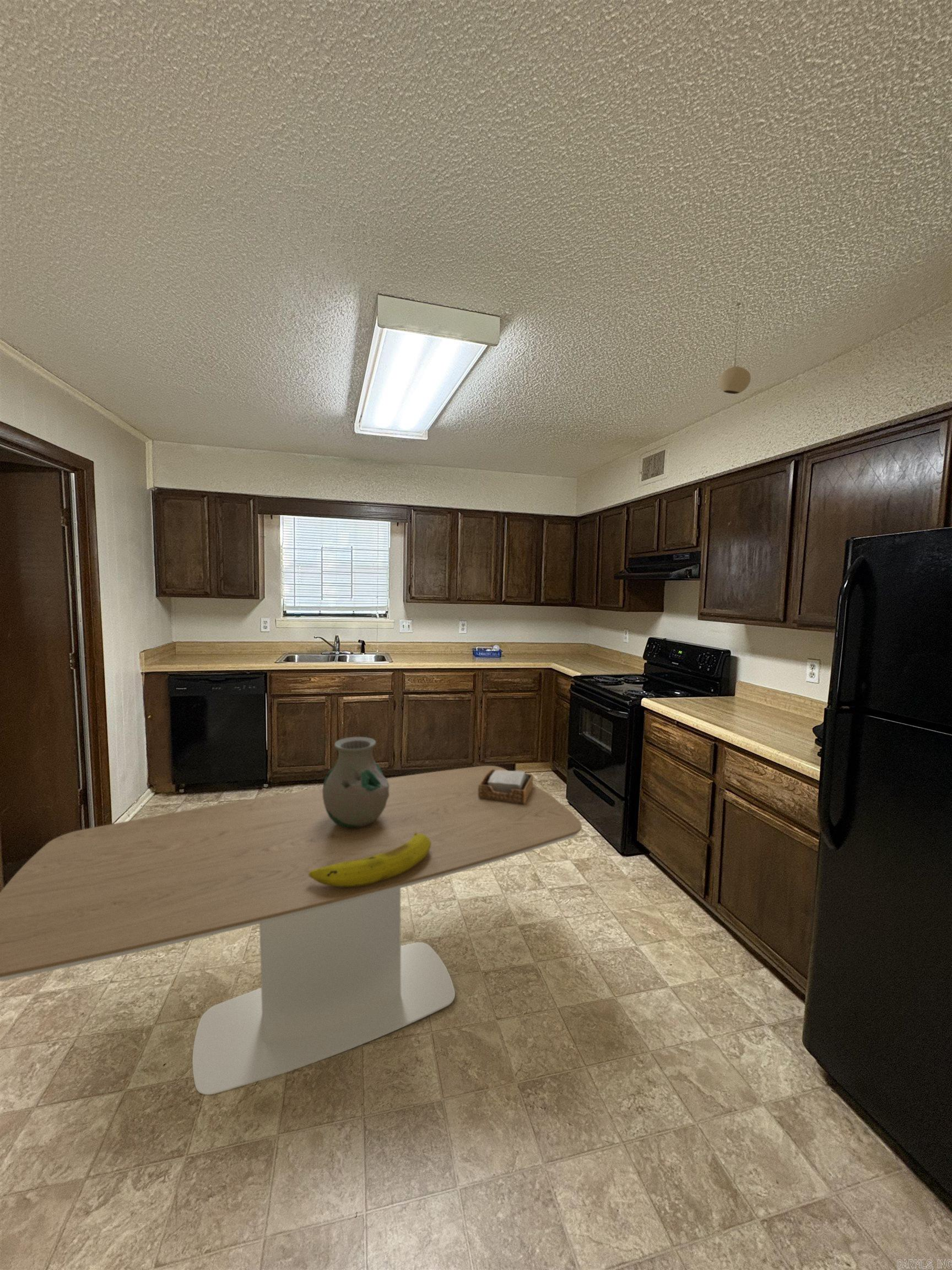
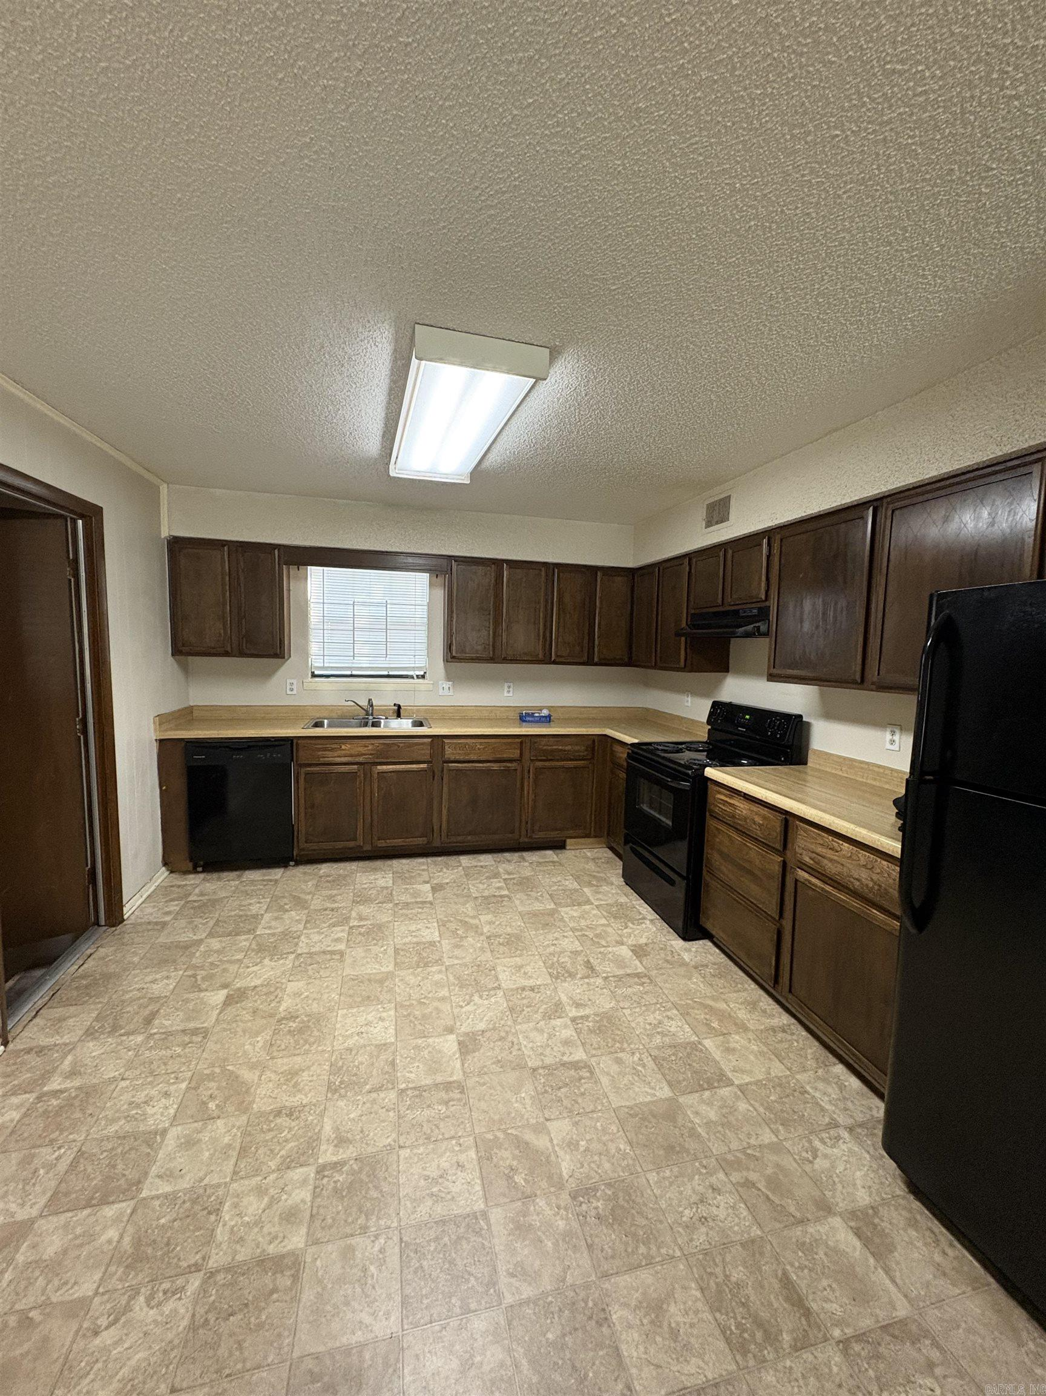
- fruit (375, 857)
- vase (356, 781)
- dining table (331, 920)
- napkin holder (506, 783)
- pendant light (735, 349)
